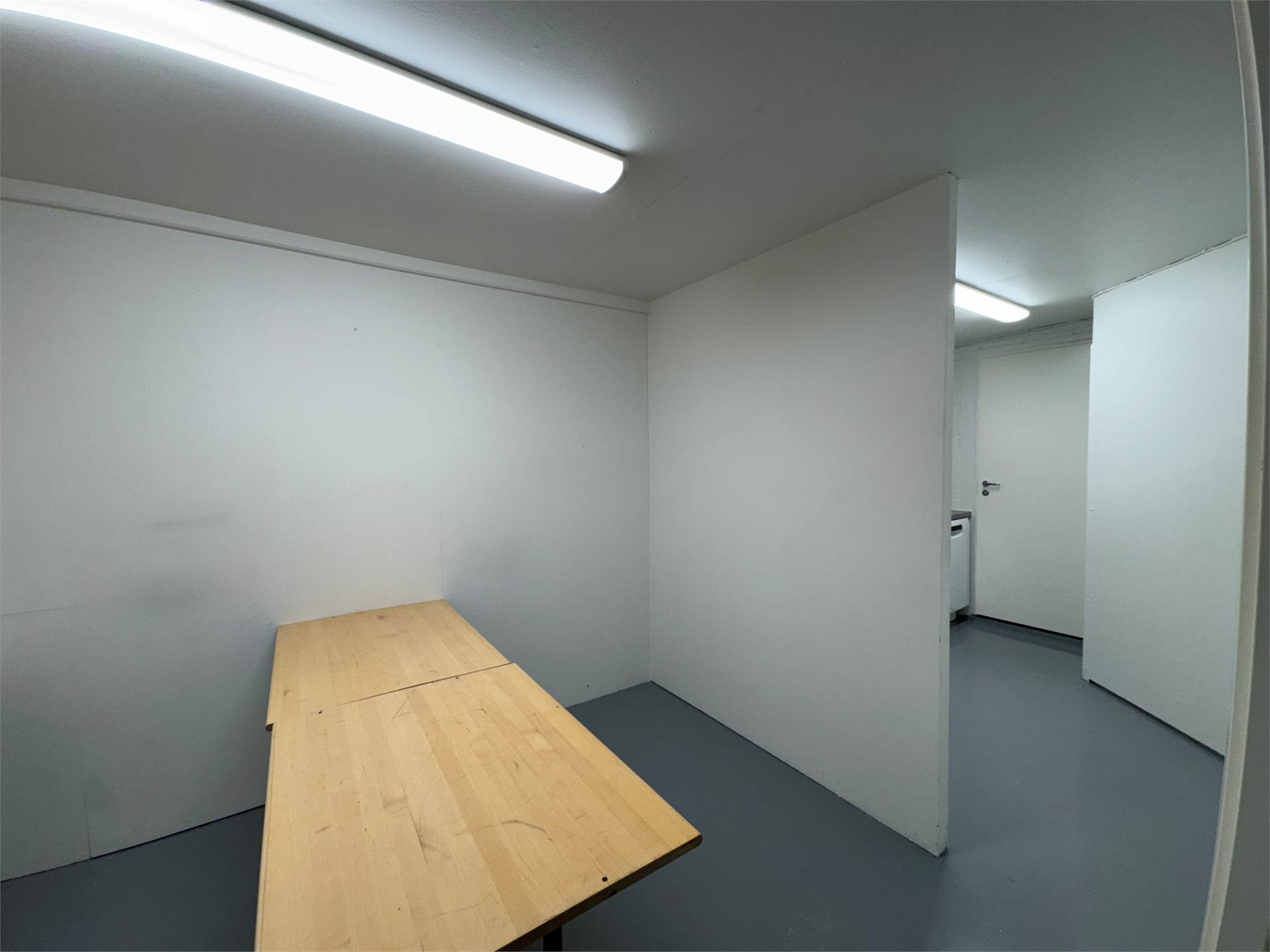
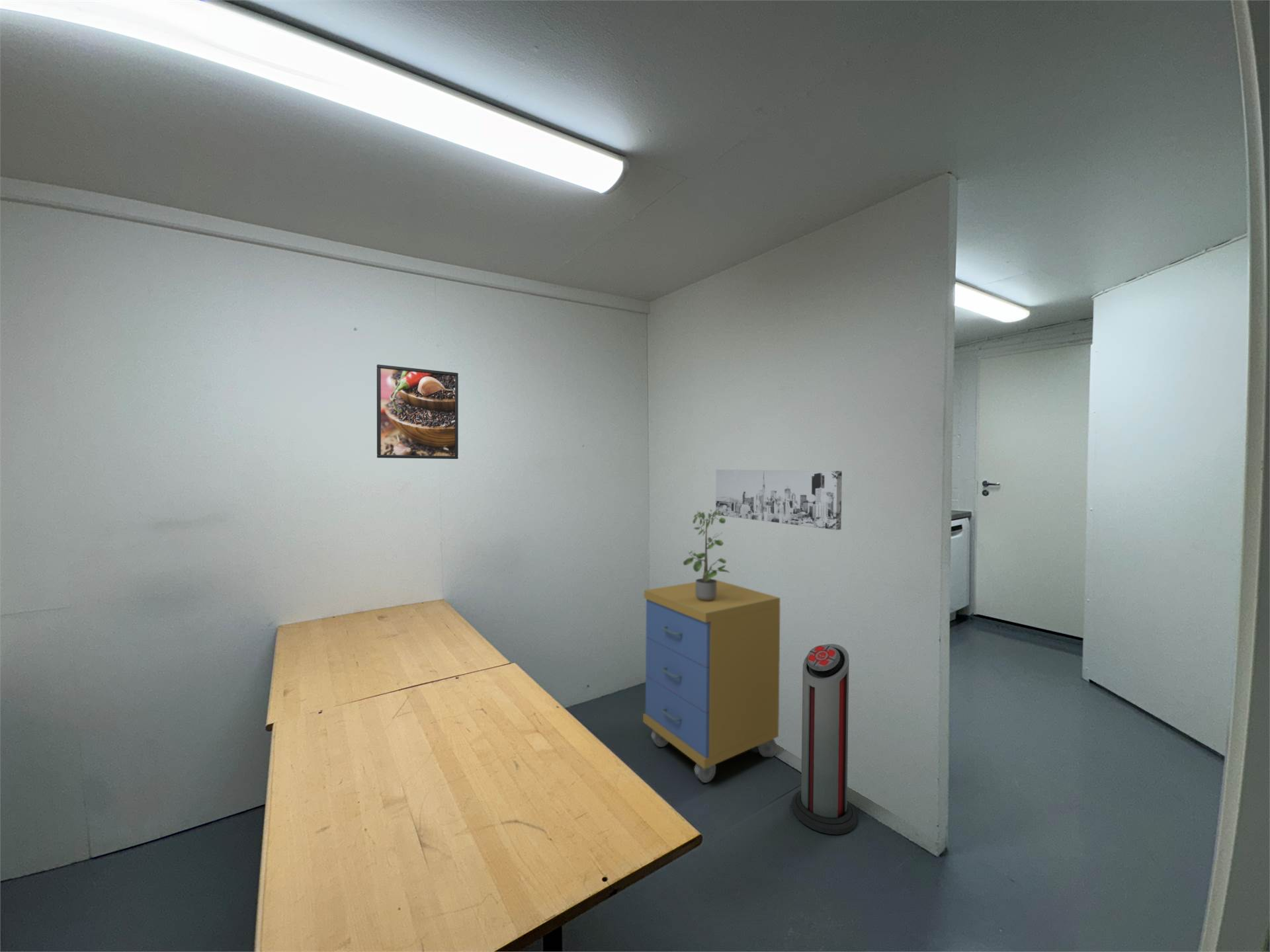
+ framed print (419, 413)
+ storage cabinet (709, 672)
+ potted plant (706, 554)
+ air purifier (824, 730)
+ wall art (771, 496)
